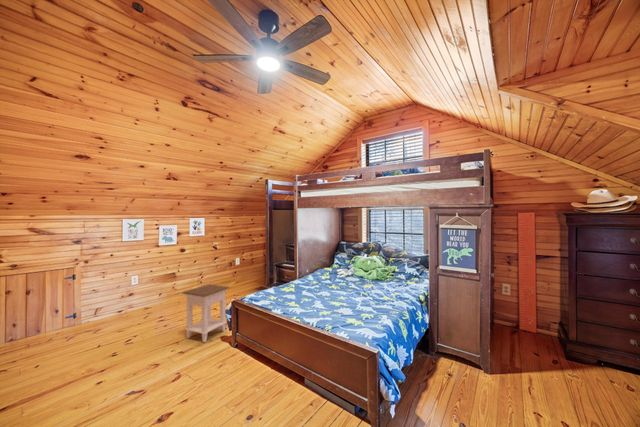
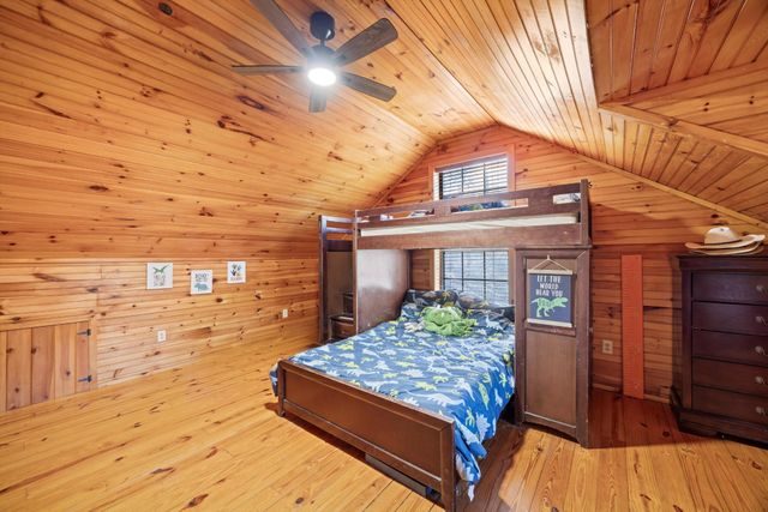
- nightstand (206, 311)
